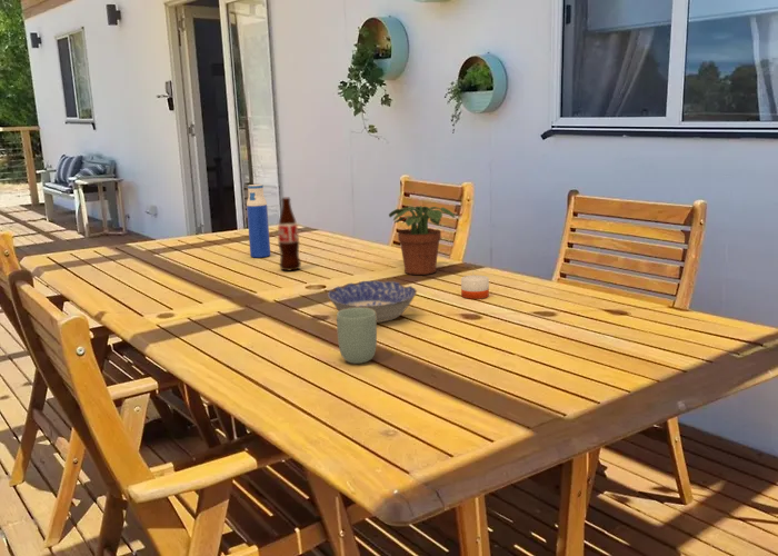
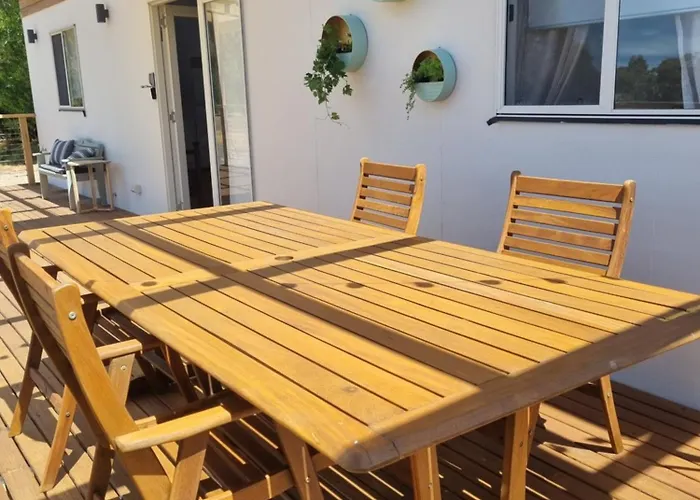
- candle (475, 277)
- bowl (372, 302)
- cup (357, 336)
- water bottle (258, 220)
- potted plant (421, 239)
- bottle (288, 234)
